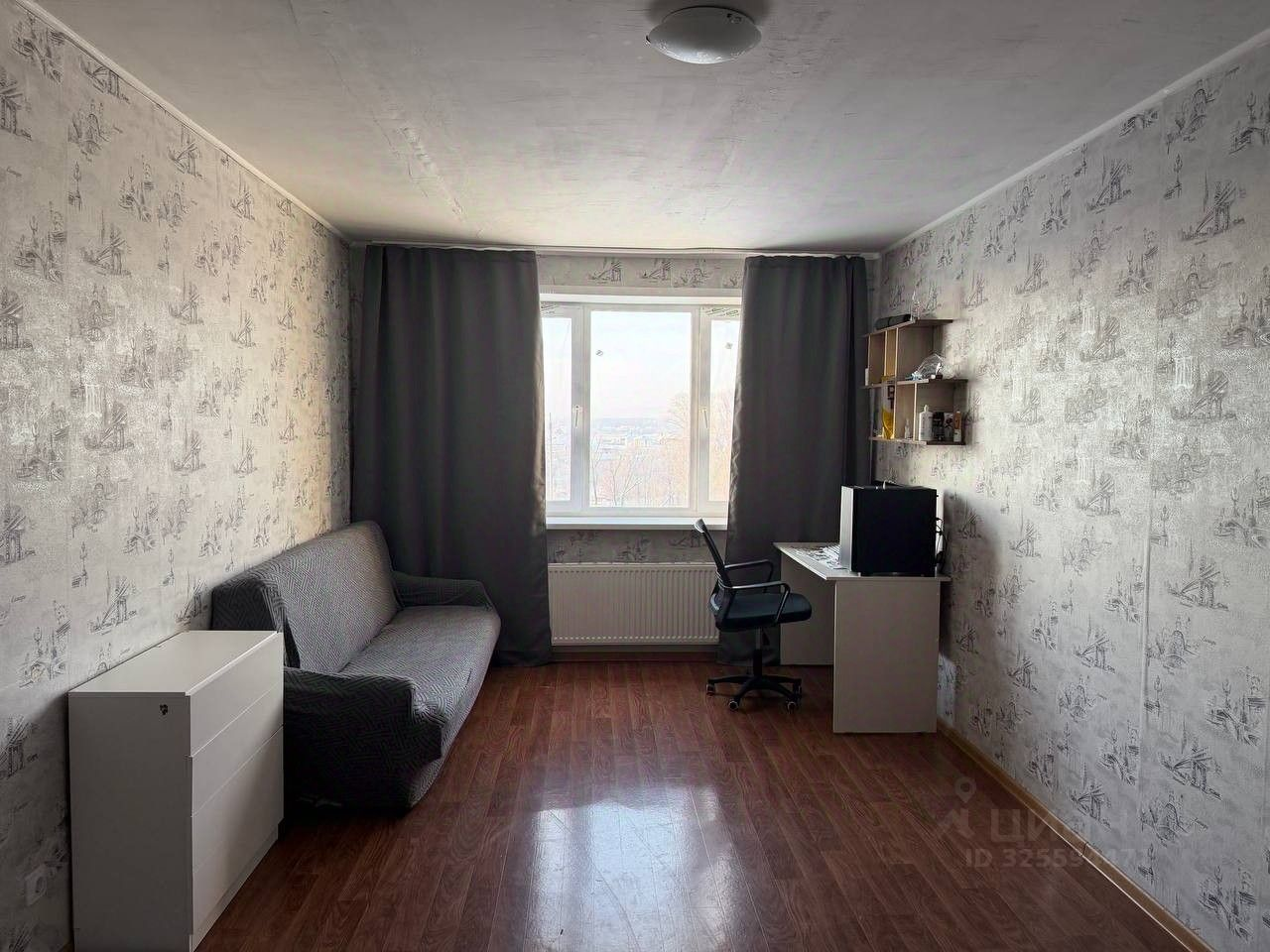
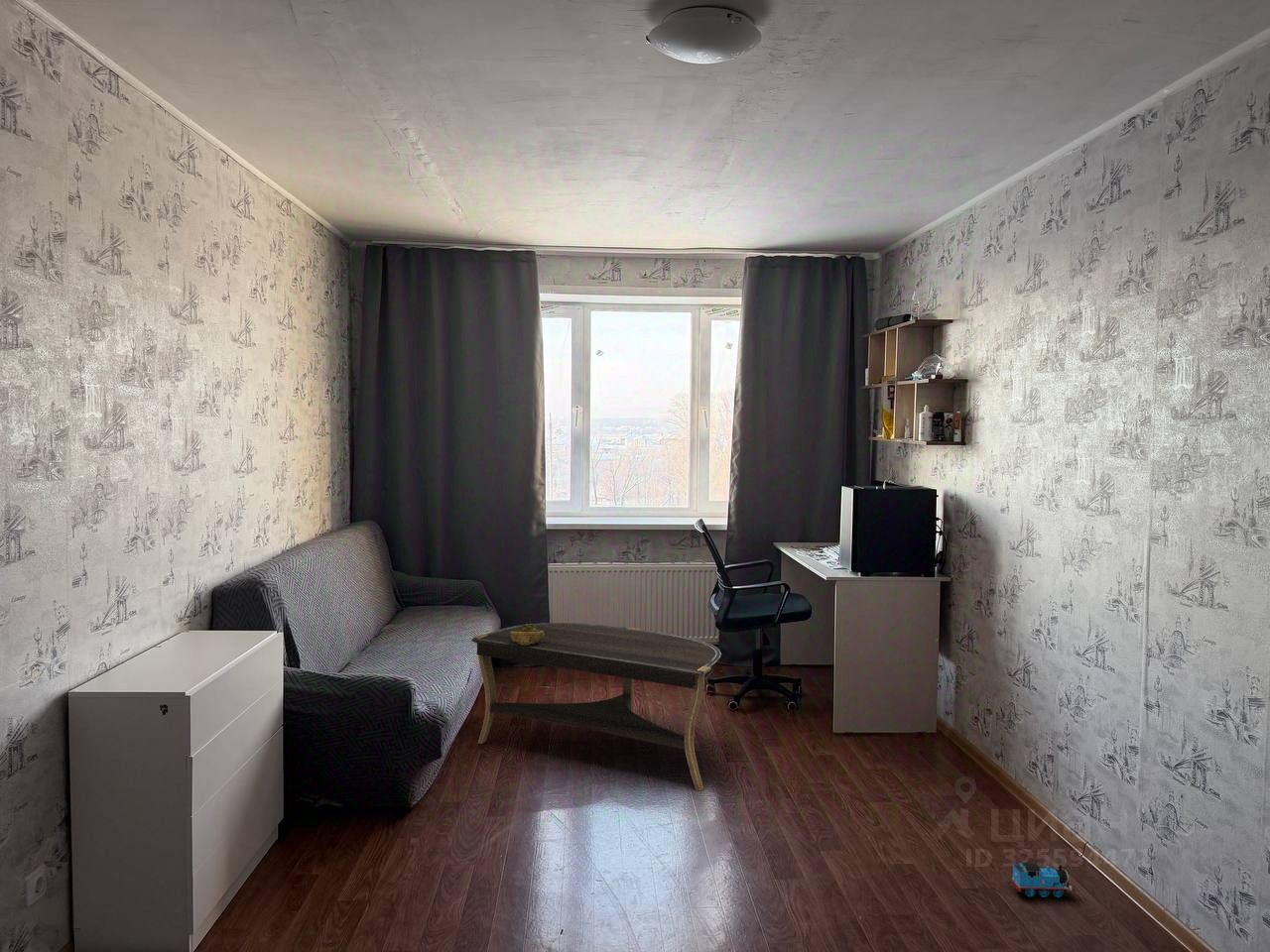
+ coffee table (610, 698)
+ toy train (1042, 879)
+ decorative bowl (528, 632)
